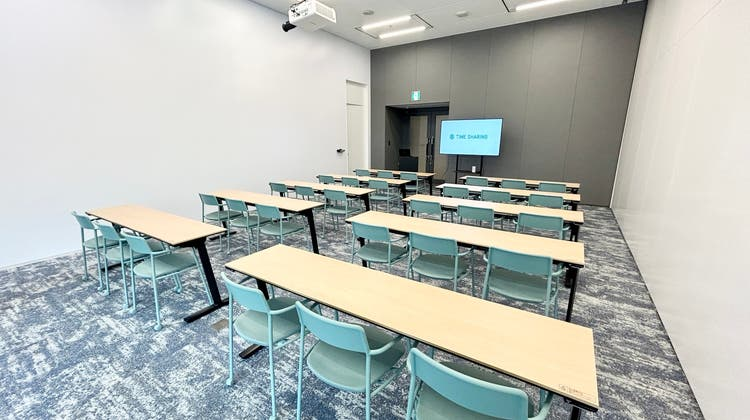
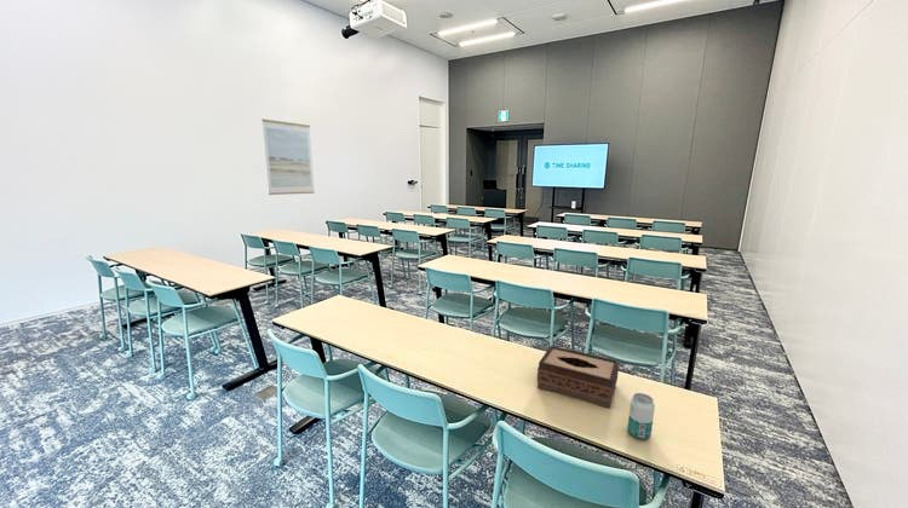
+ tissue box (577, 374)
+ beverage can (640, 416)
+ wall art (289, 158)
